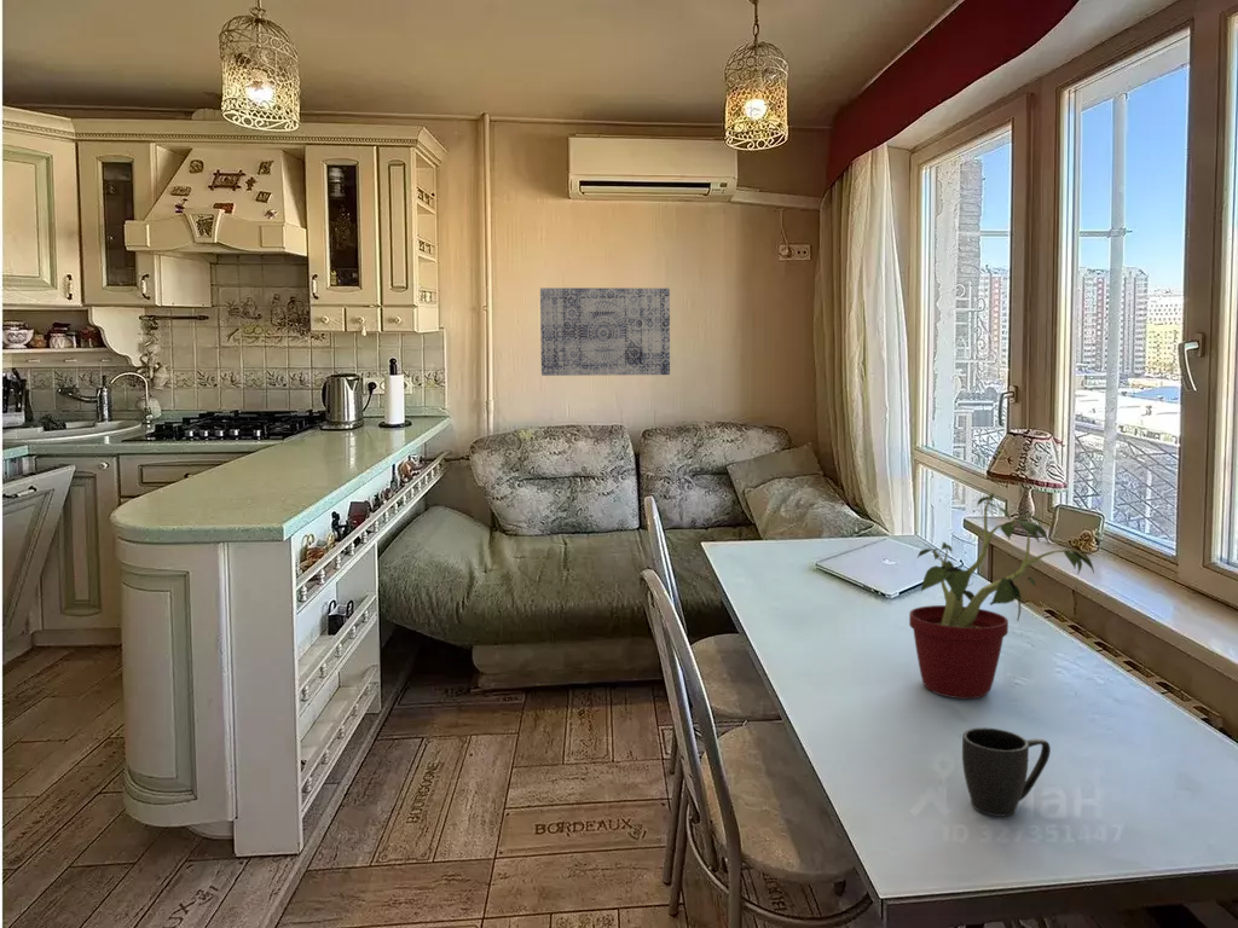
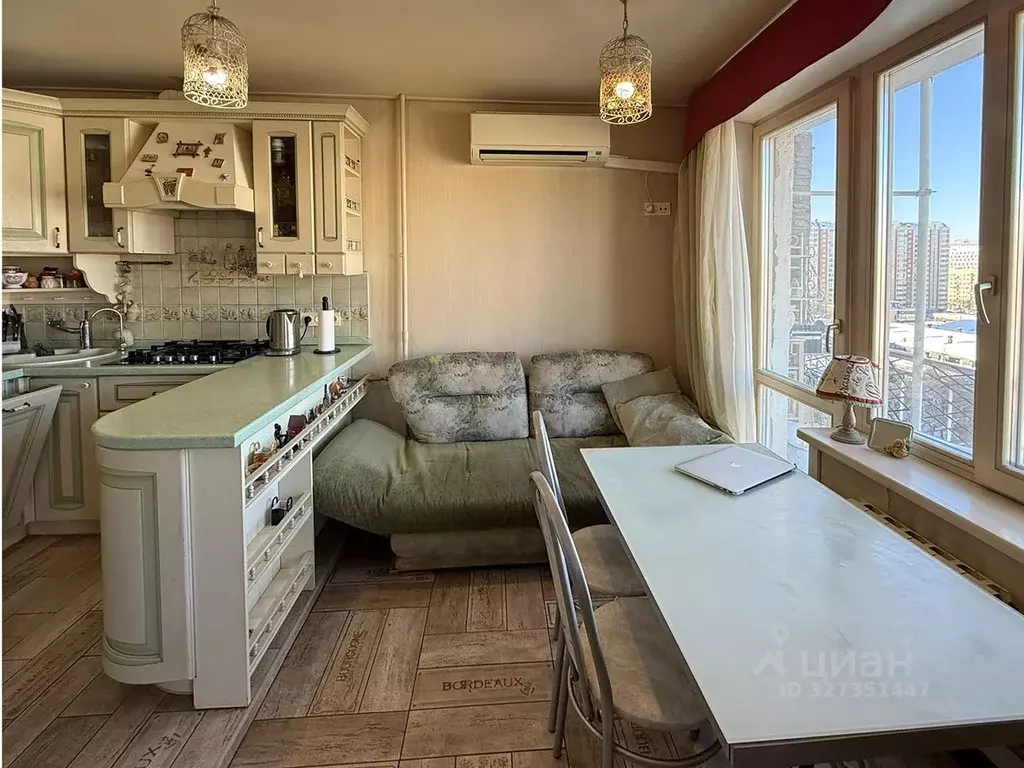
- potted plant (999, 593)
- wall art (604, 331)
- mug (1007, 772)
